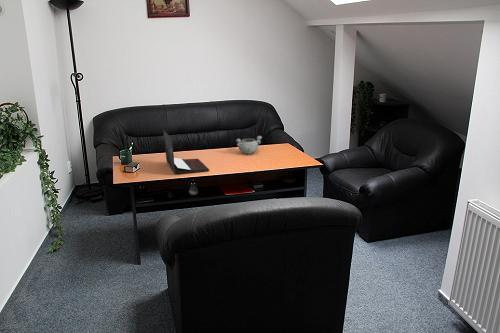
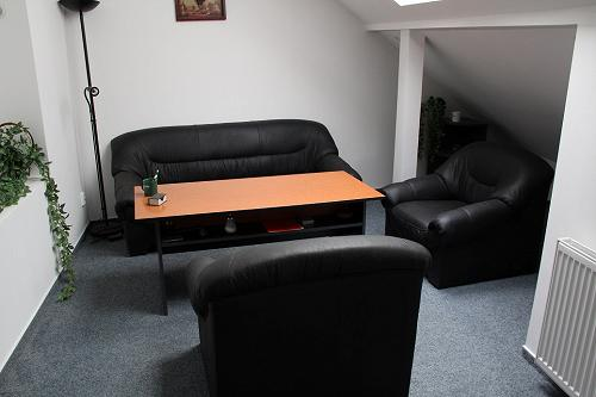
- decorative bowl (248, 145)
- laptop (185, 159)
